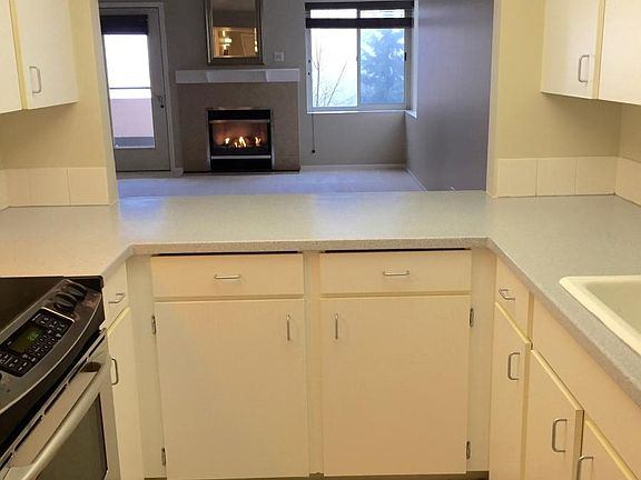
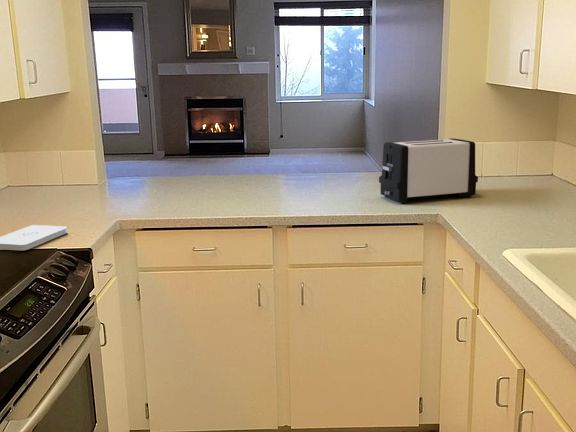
+ toaster (427, 169)
+ notepad (28, 237)
